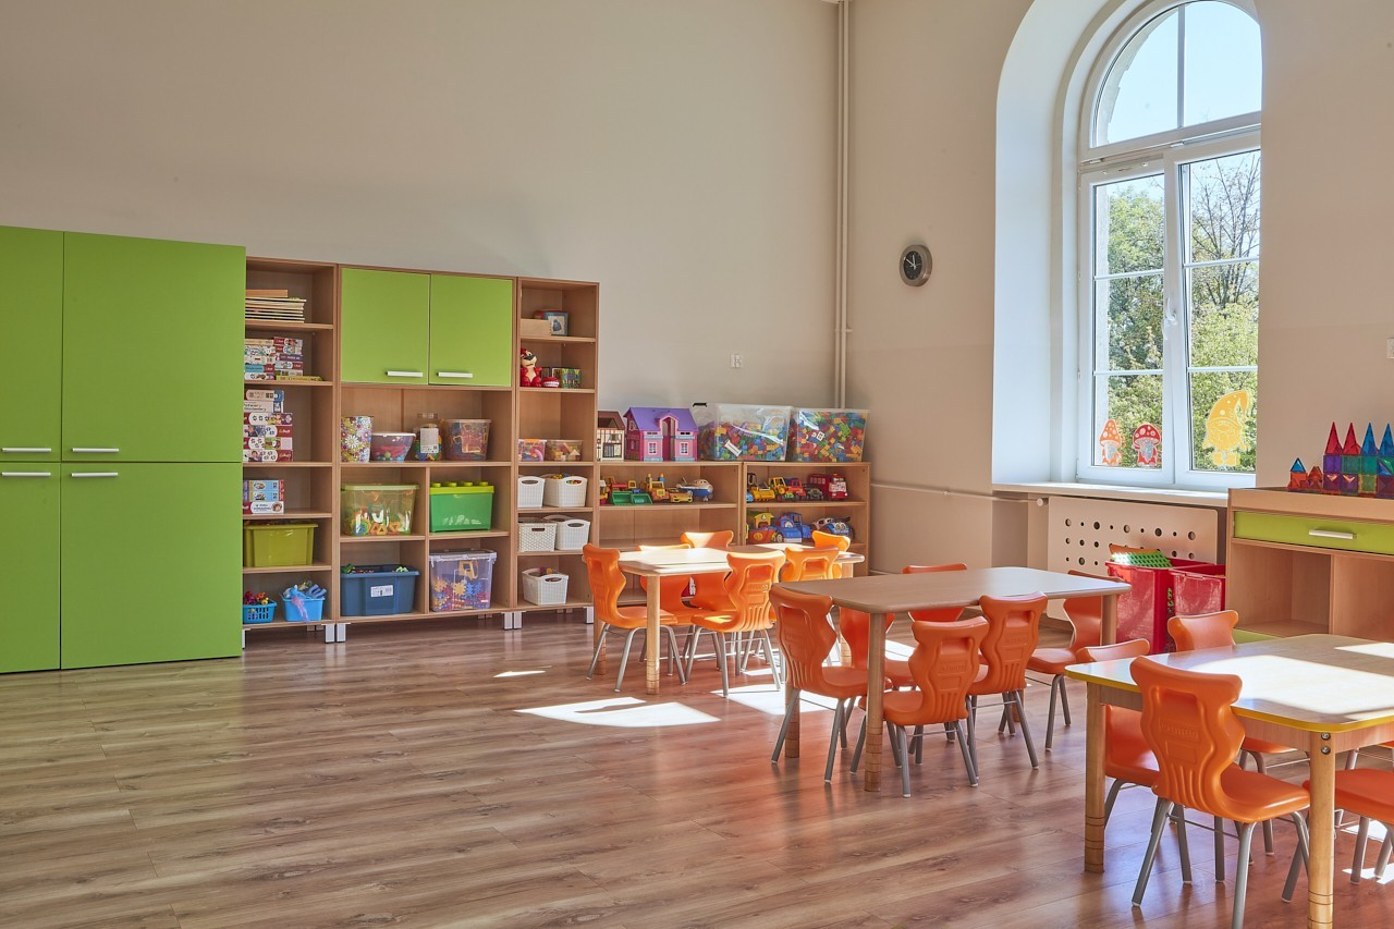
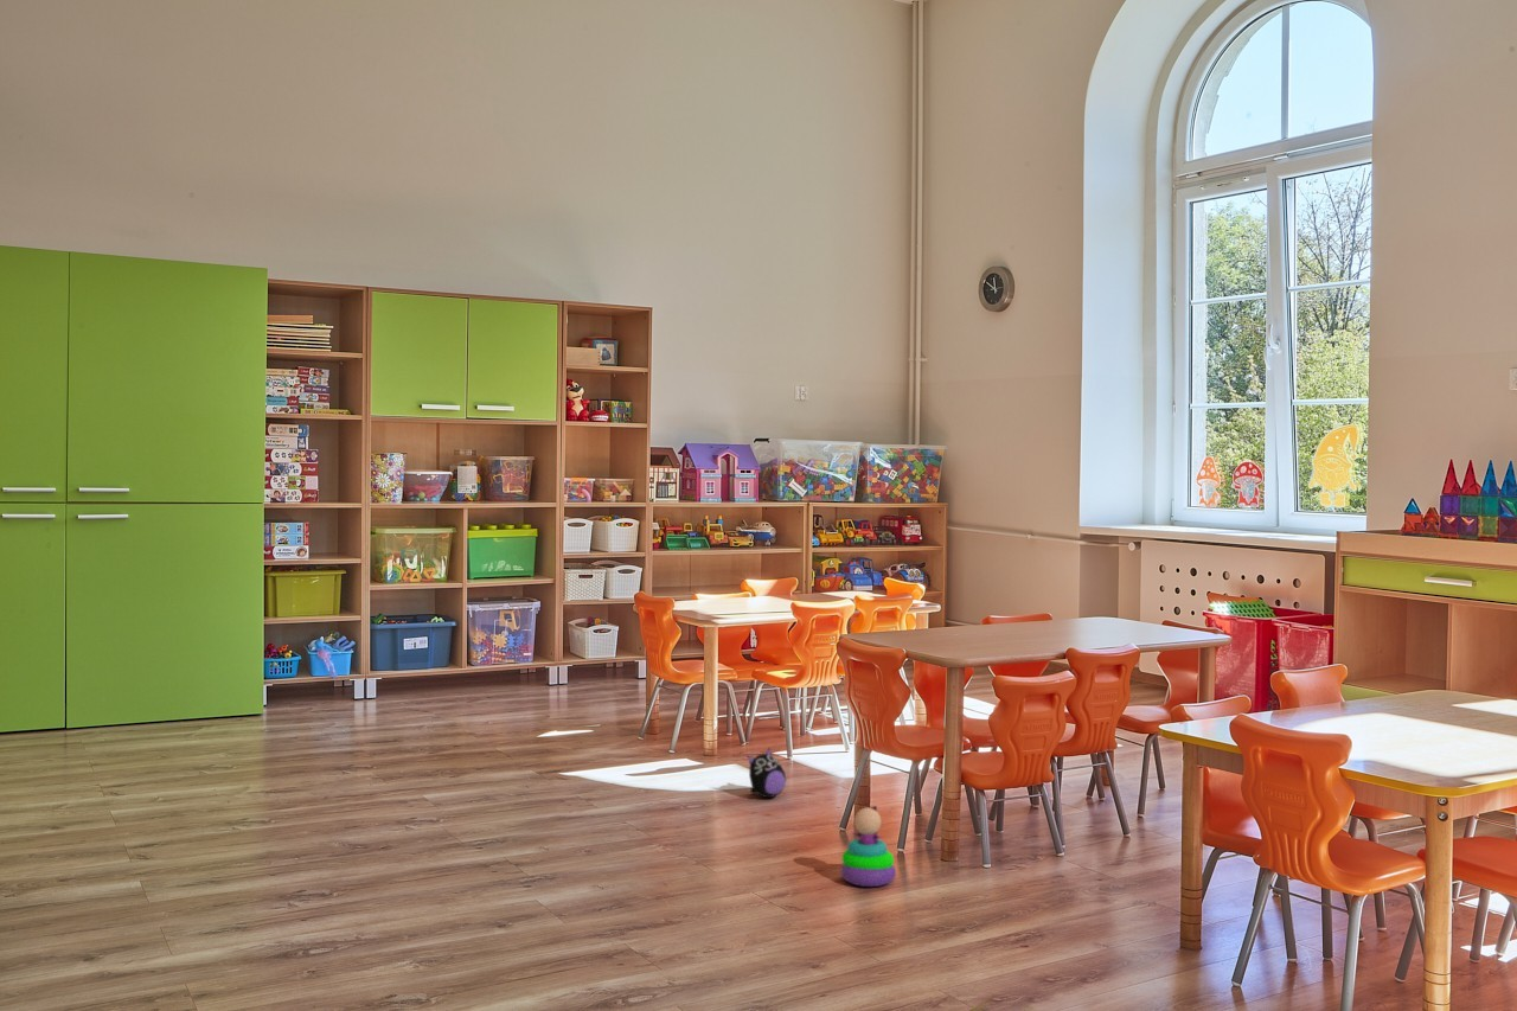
+ plush toy (767, 772)
+ stacking toy (868, 843)
